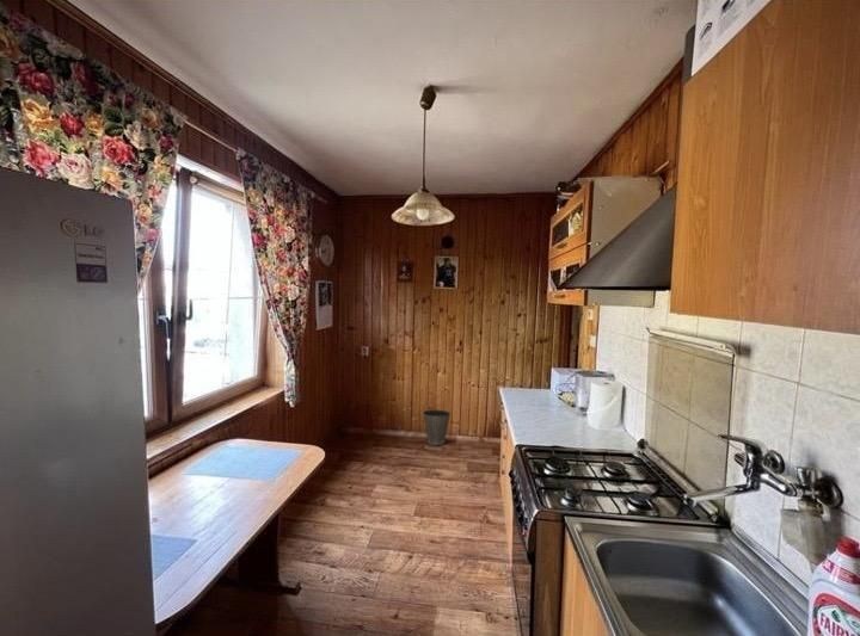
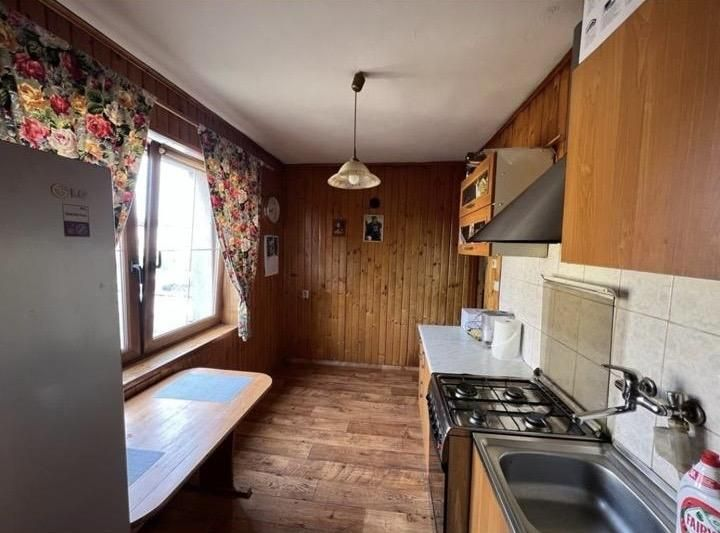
- waste basket (436, 427)
